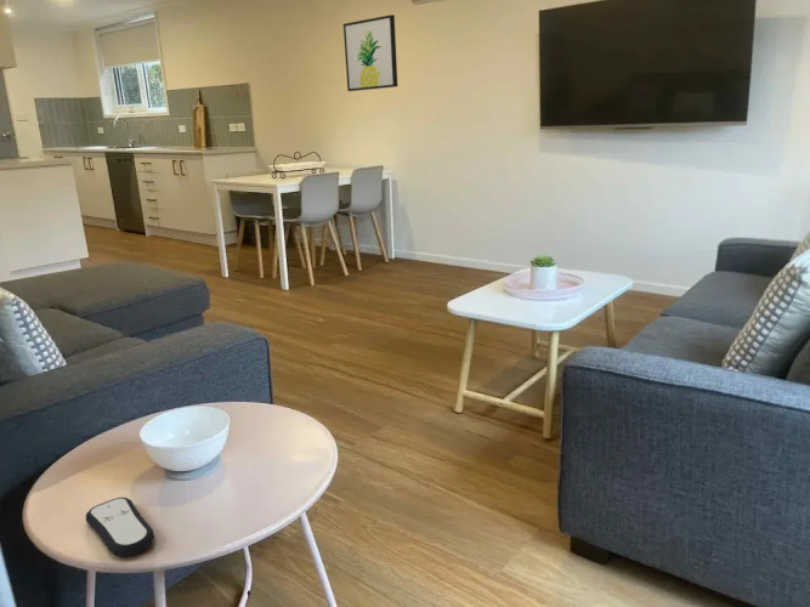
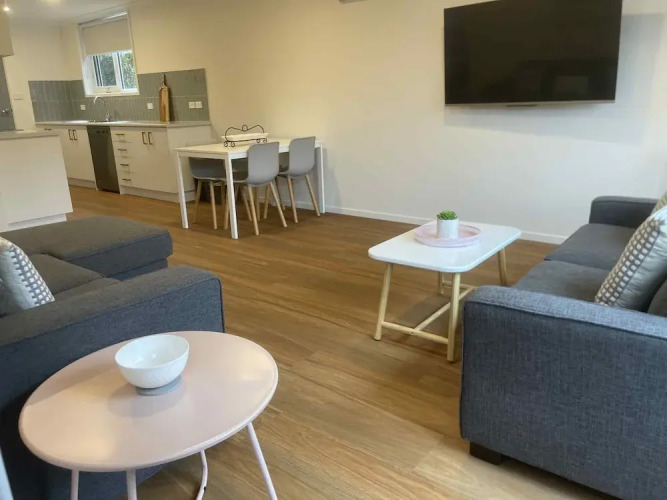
- wall art (369, 55)
- remote control (120, 526)
